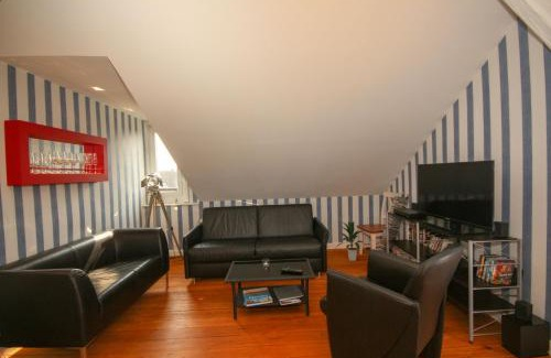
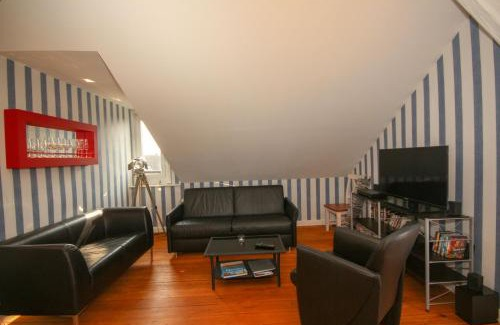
- indoor plant (350, 239)
